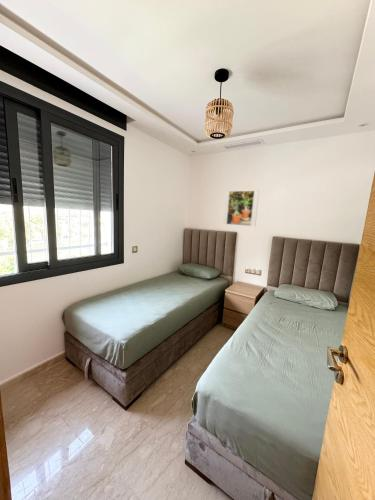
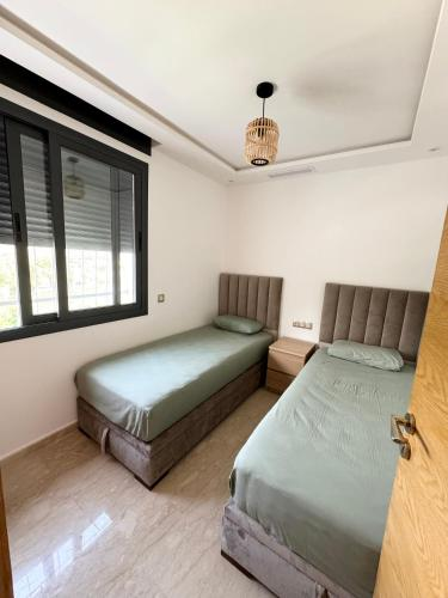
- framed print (240, 208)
